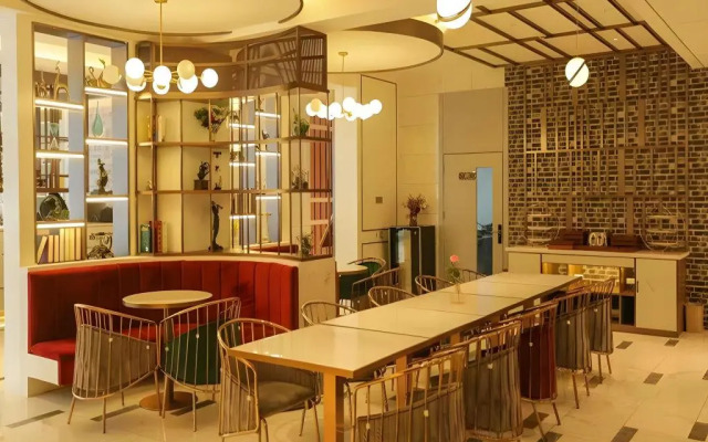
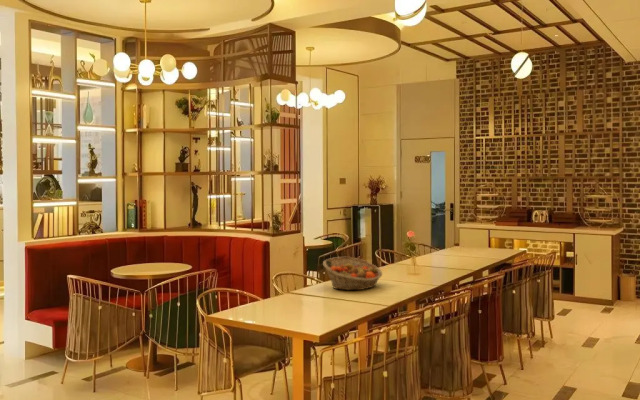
+ fruit basket (352, 273)
